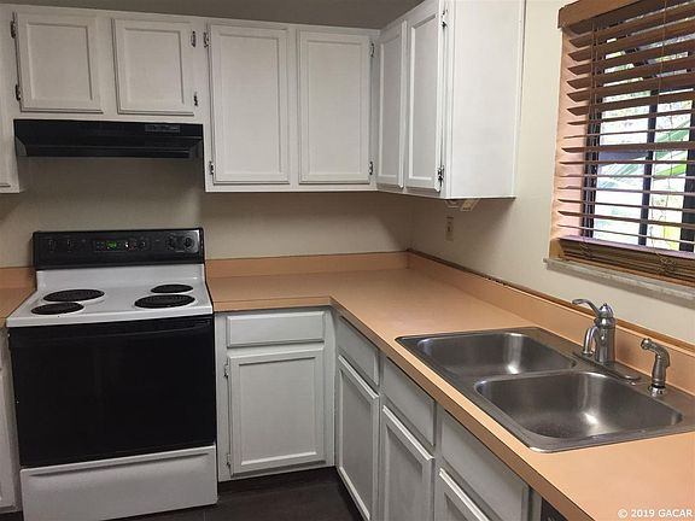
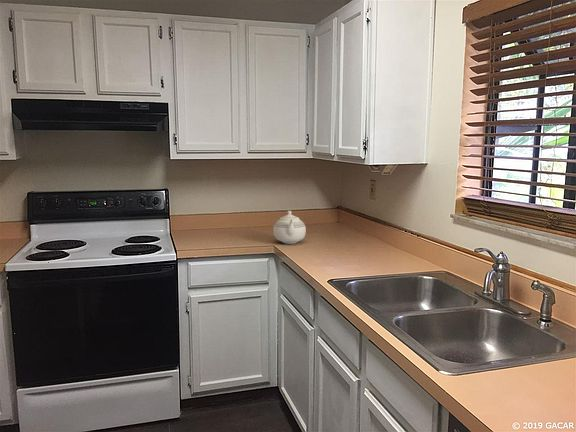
+ teapot (289, 226)
